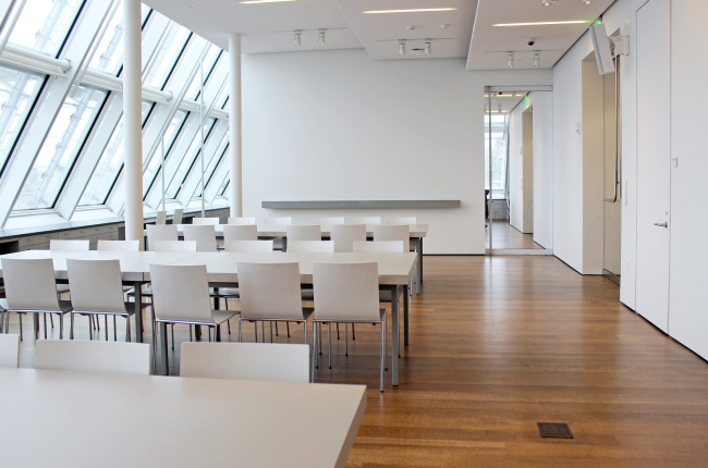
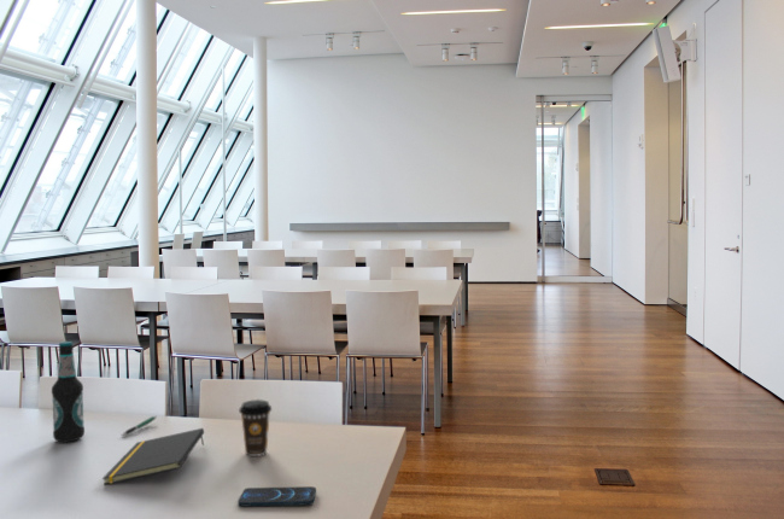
+ pen (139, 425)
+ notepad (157, 454)
+ bottle (68, 390)
+ smartphone (277, 496)
+ coffee cup (256, 427)
